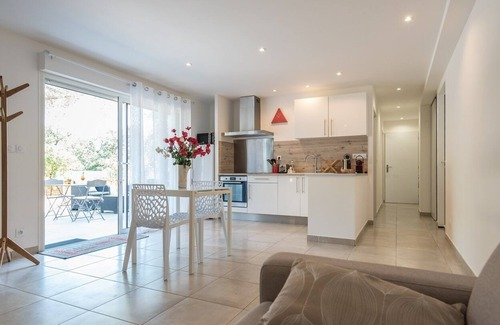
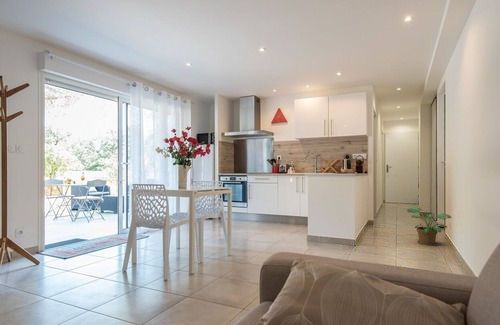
+ potted plant (427, 226)
